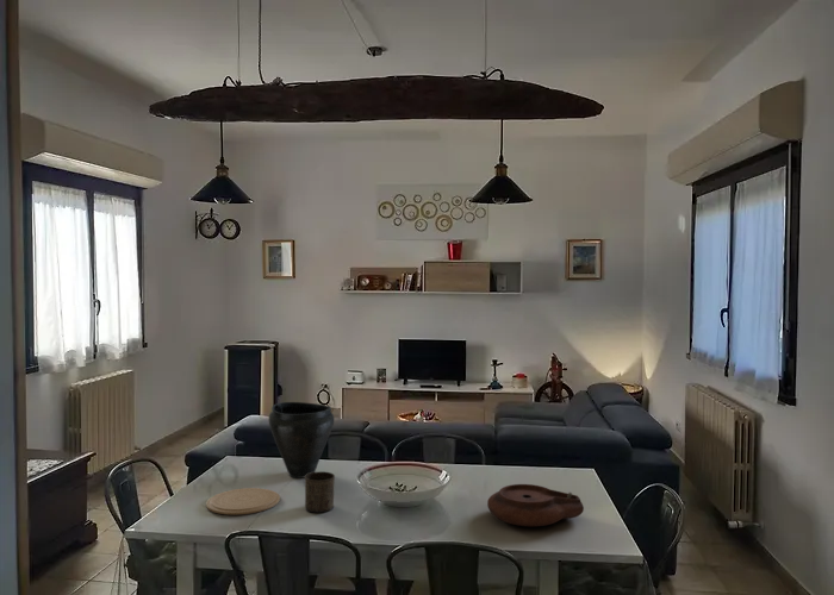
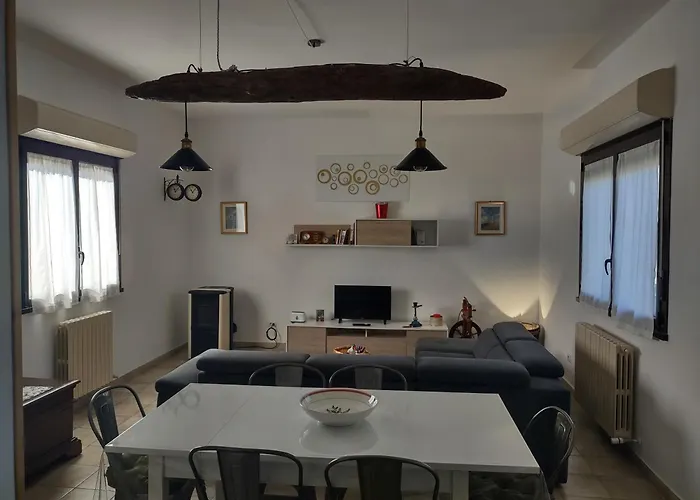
- plate (531, 506)
- cup (319, 491)
- vase (301, 439)
- plate (243, 500)
